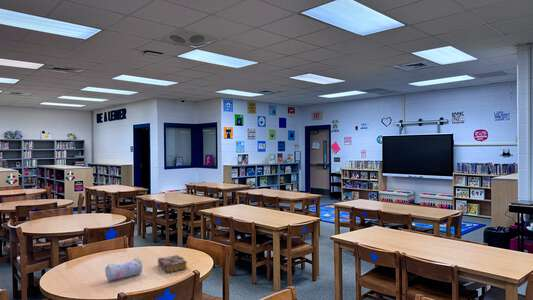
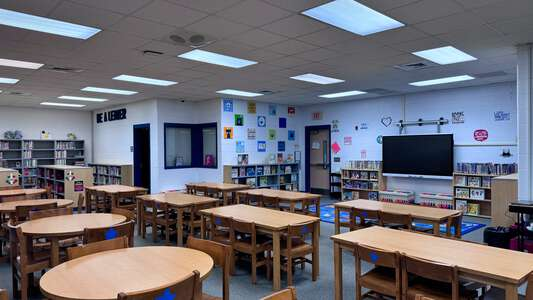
- pencil case (124, 269)
- book (172, 263)
